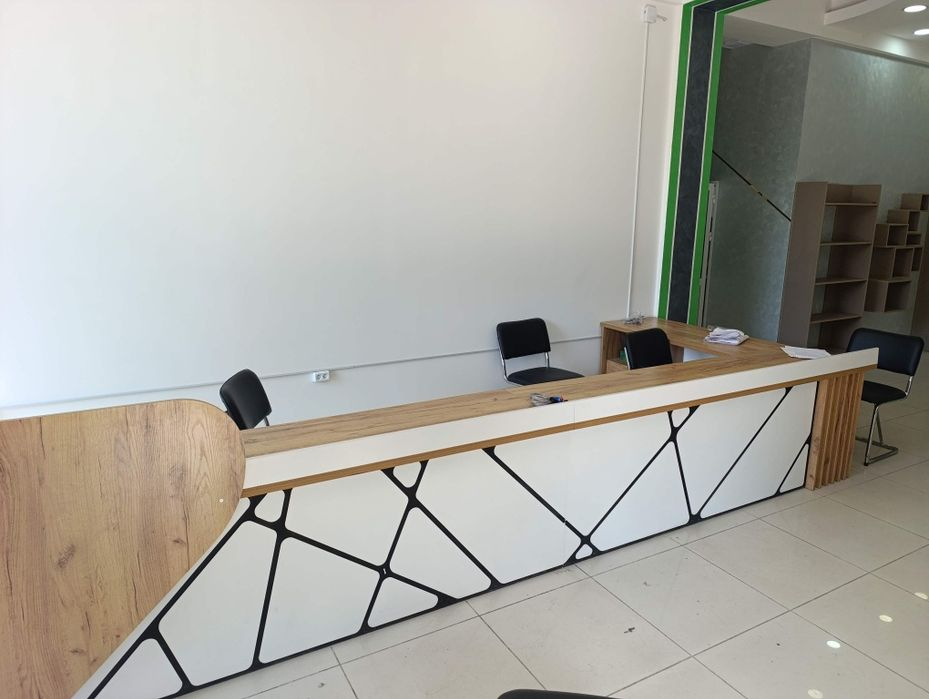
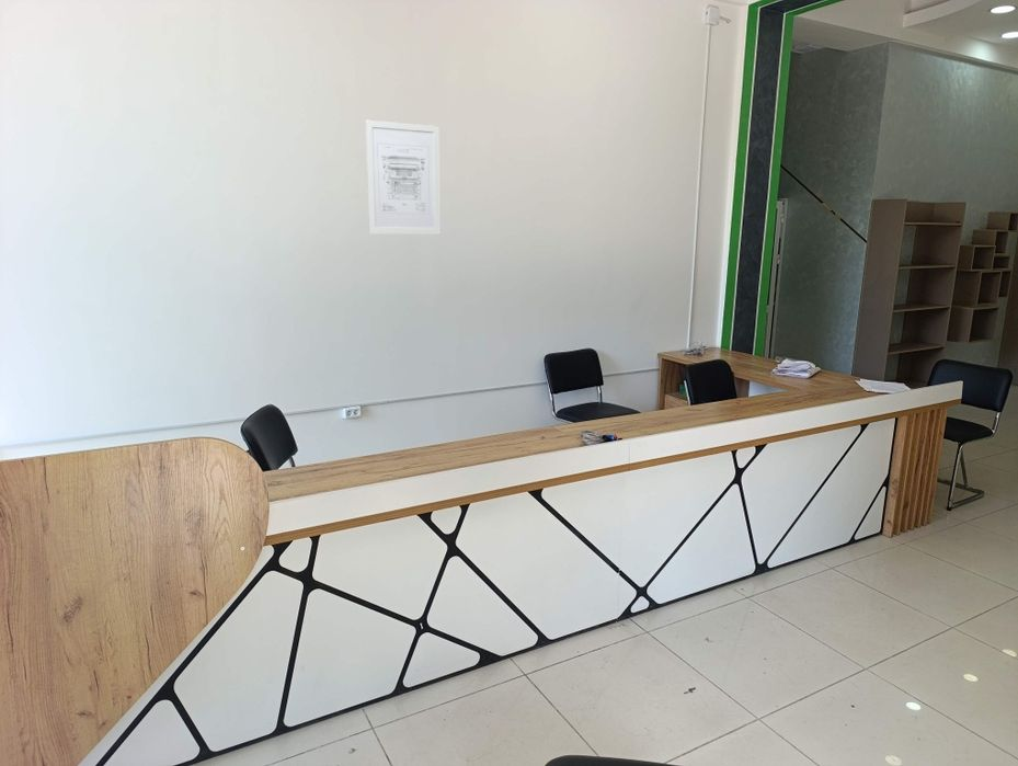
+ wall art (404, 179)
